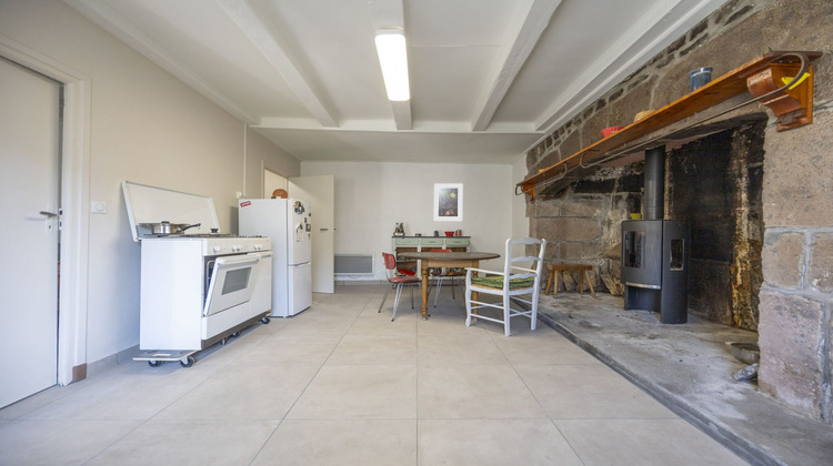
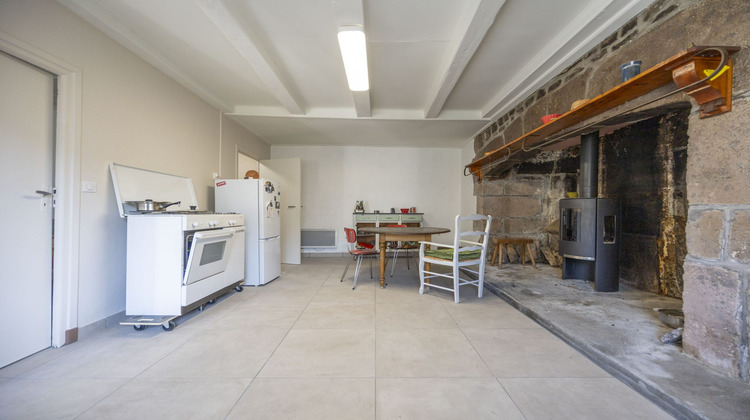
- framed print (448, 202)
